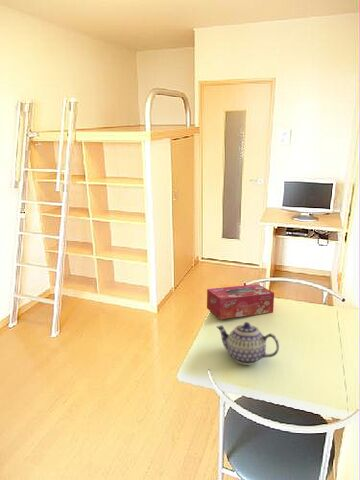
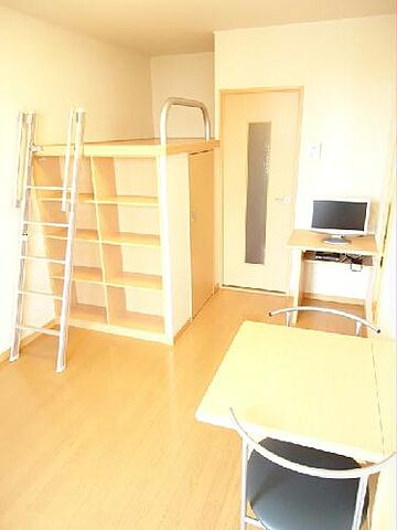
- teapot (246, 340)
- tissue box (239, 300)
